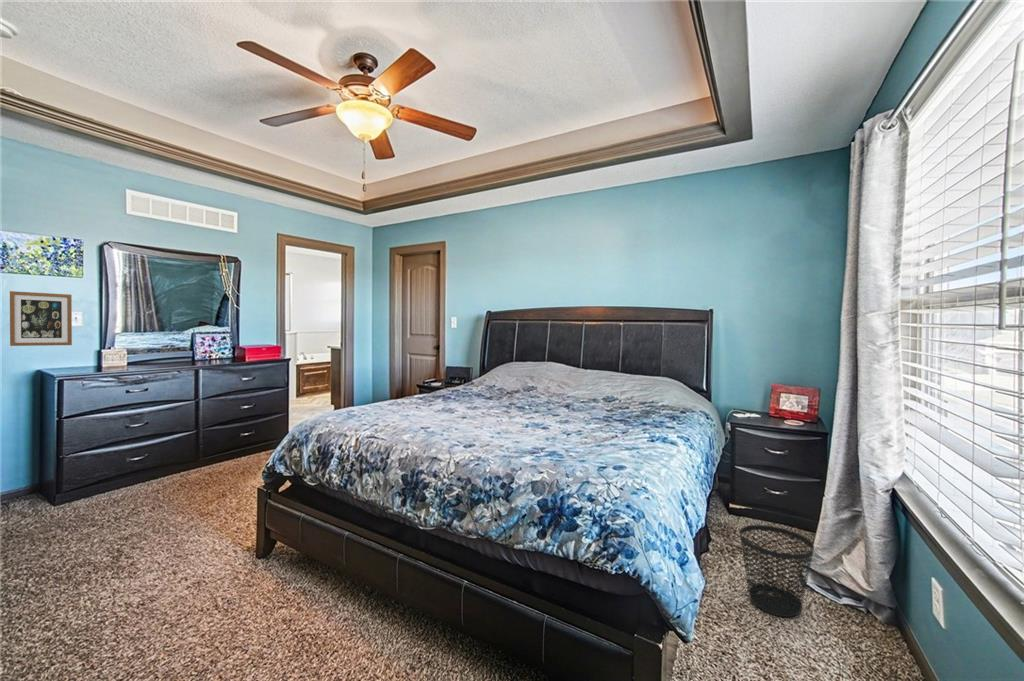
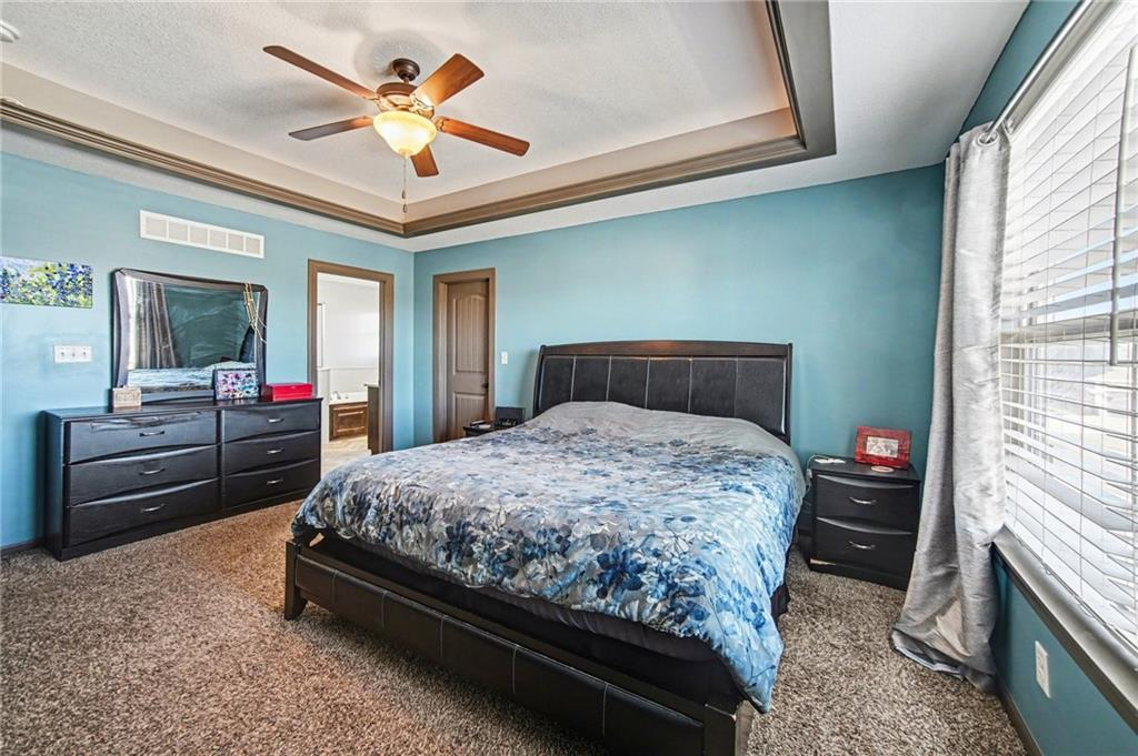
- wall art (41, 319)
- wastebasket (775, 571)
